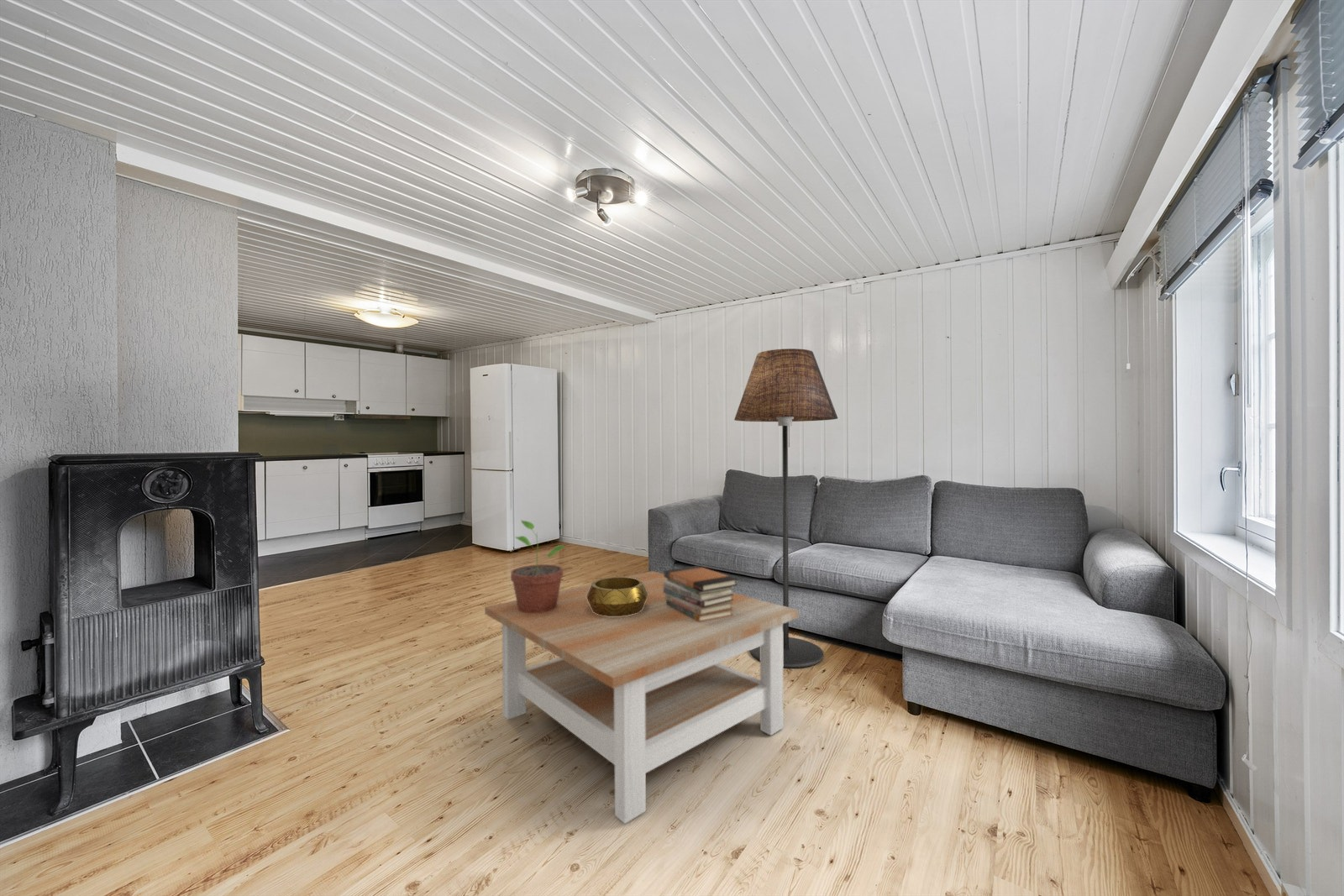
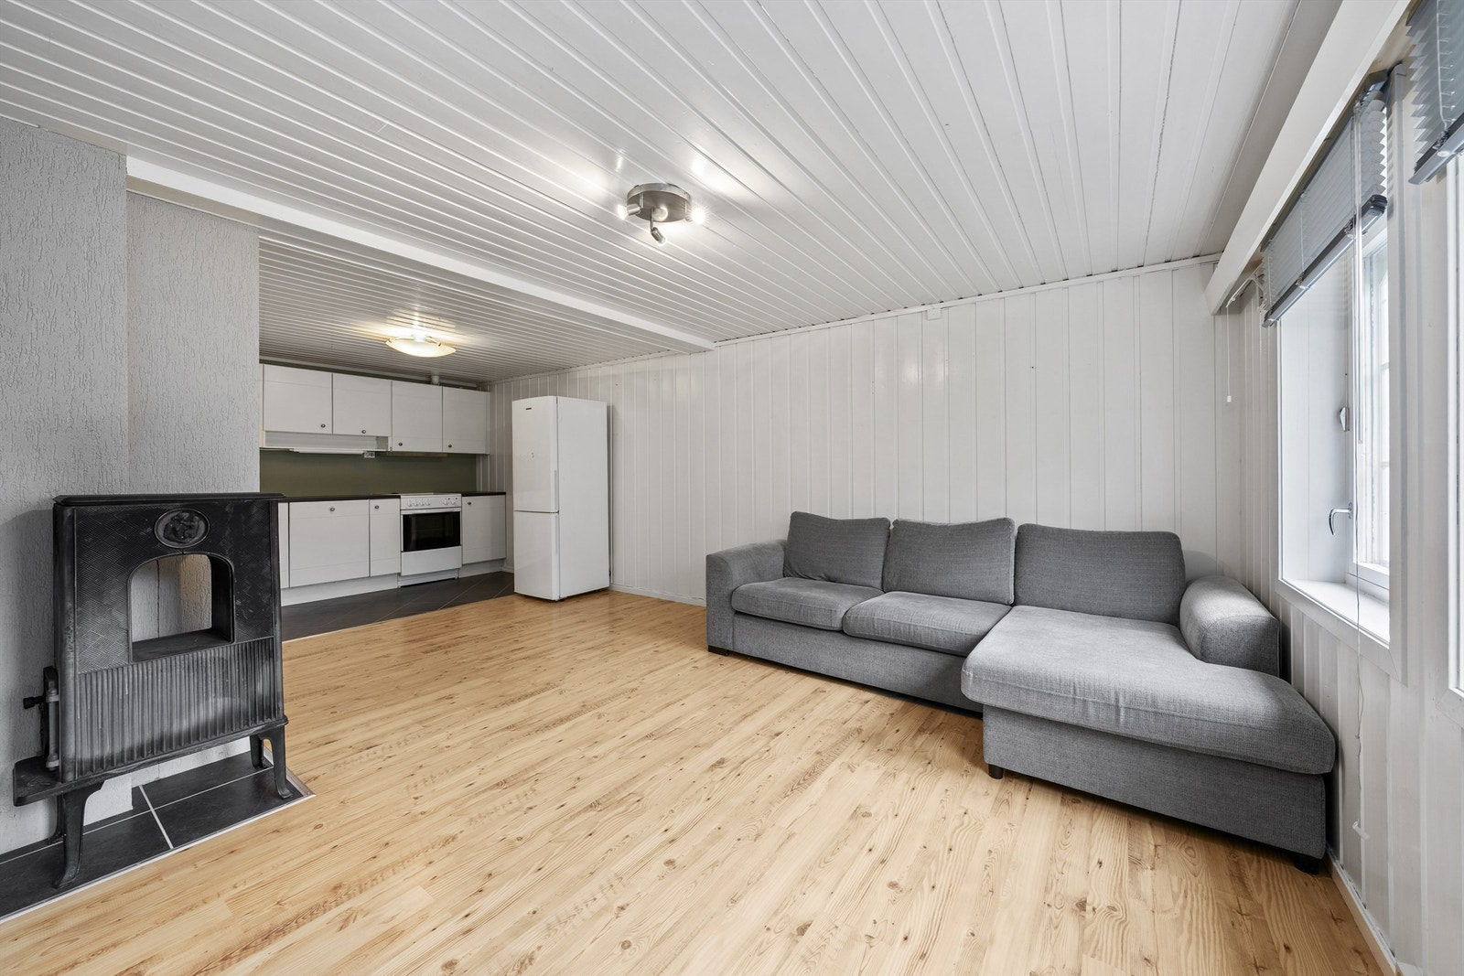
- book stack (698, 591)
- floor lamp (785, 503)
- coffee table (639, 665)
- potted plant (537, 563)
- decorative bowl (617, 595)
